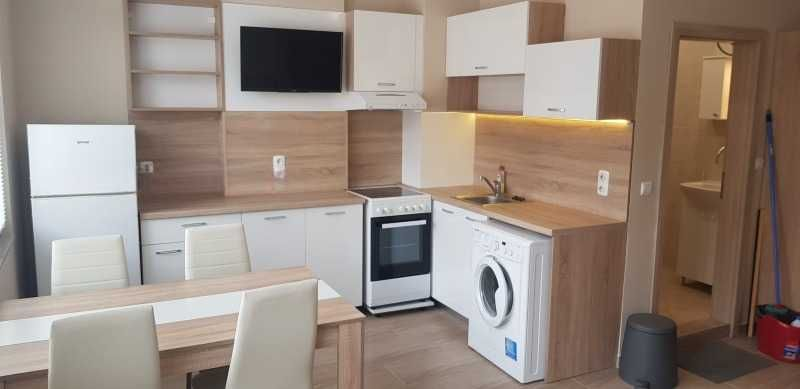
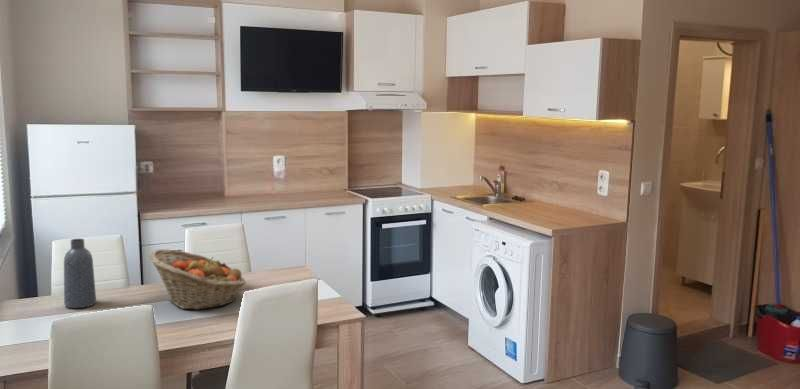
+ vase (78, 272)
+ fruit basket (197, 275)
